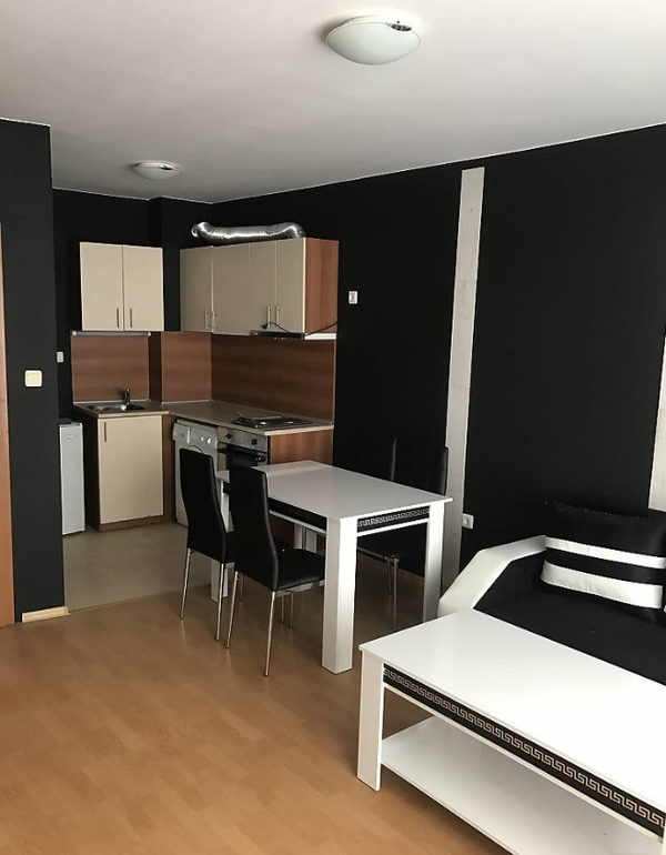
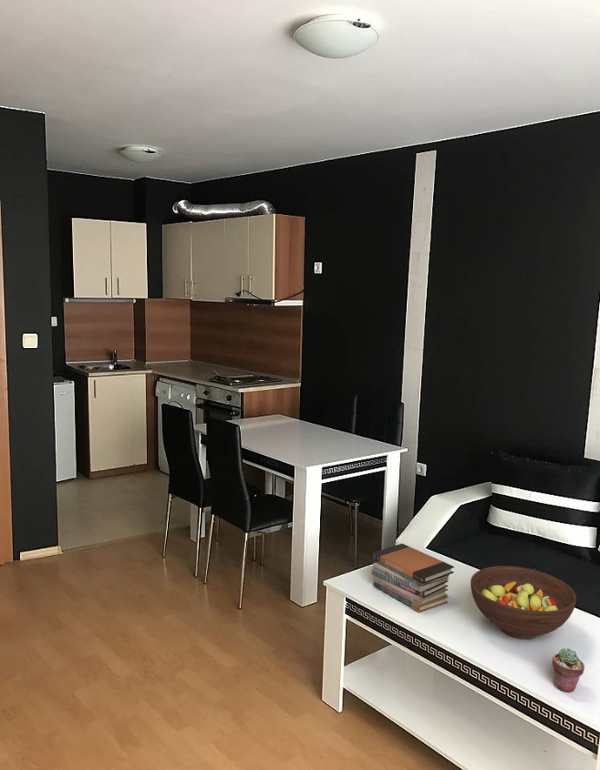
+ book stack (410, 576)
+ fruit bowl (520, 608)
+ potted succulent (567, 668)
